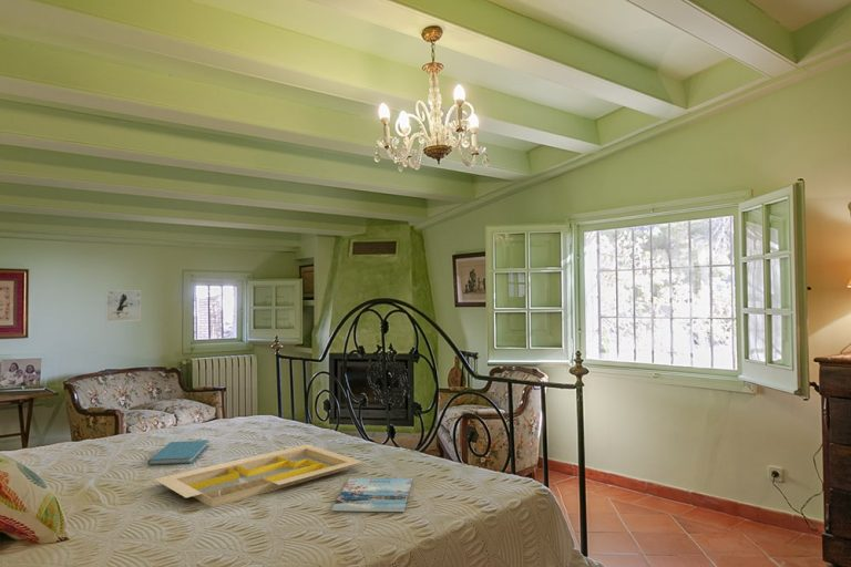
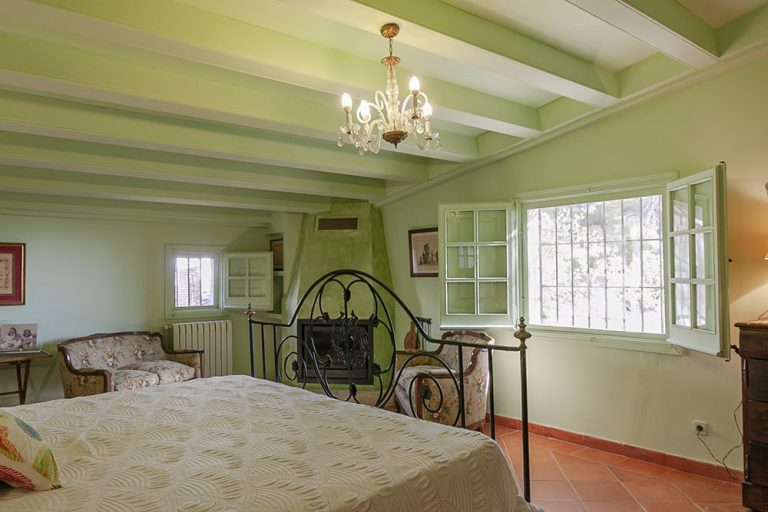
- serving tray (263, 473)
- book (180, 452)
- magazine (375, 493)
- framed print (123, 306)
